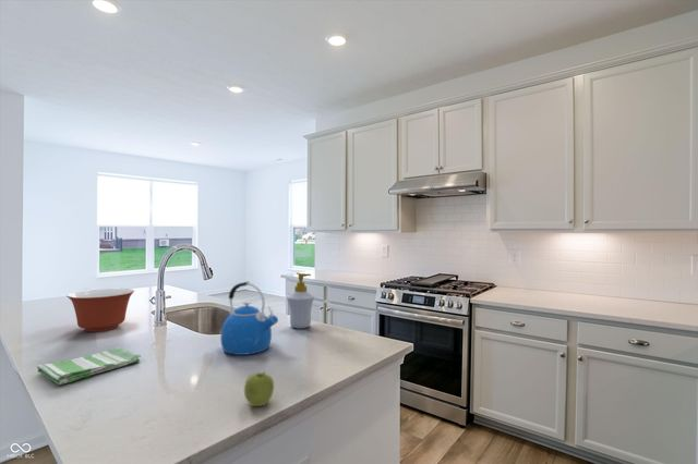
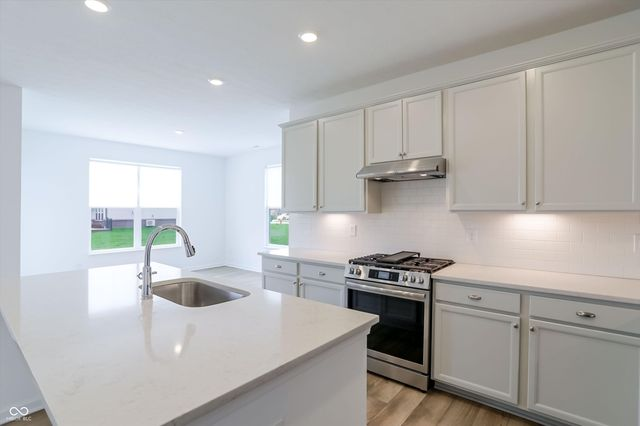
- mixing bowl (101, 309)
- dish towel (91, 363)
- kettle (251, 315)
- soap bottle (300, 300)
- fruit (258, 387)
